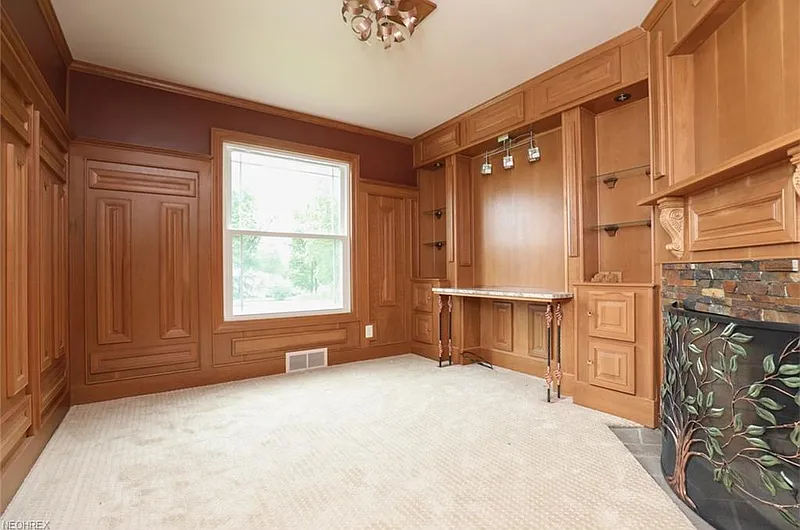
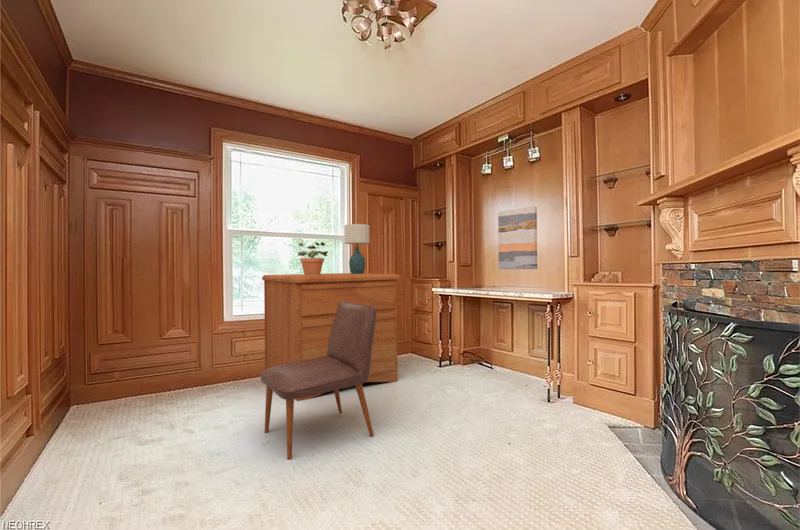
+ potted plant (314, 258)
+ wall art (516, 239)
+ table lamp (357, 248)
+ filing cabinet (329, 326)
+ chair (317, 369)
